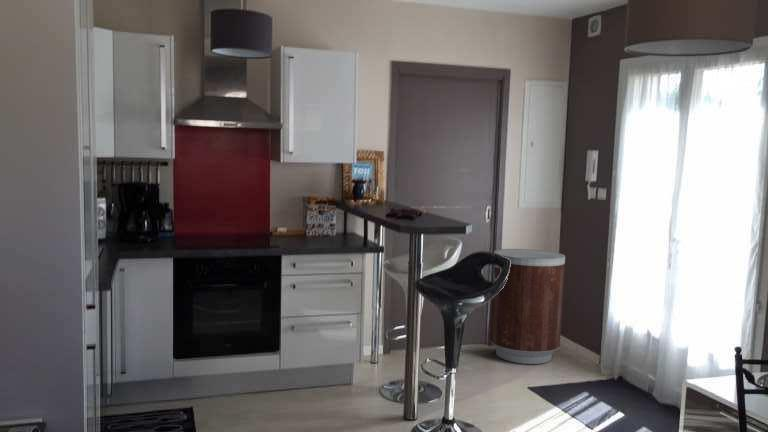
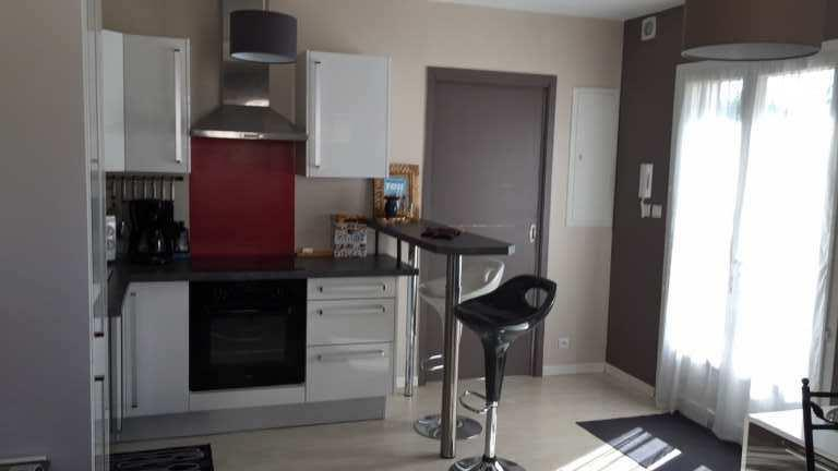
- trash can (526, 304)
